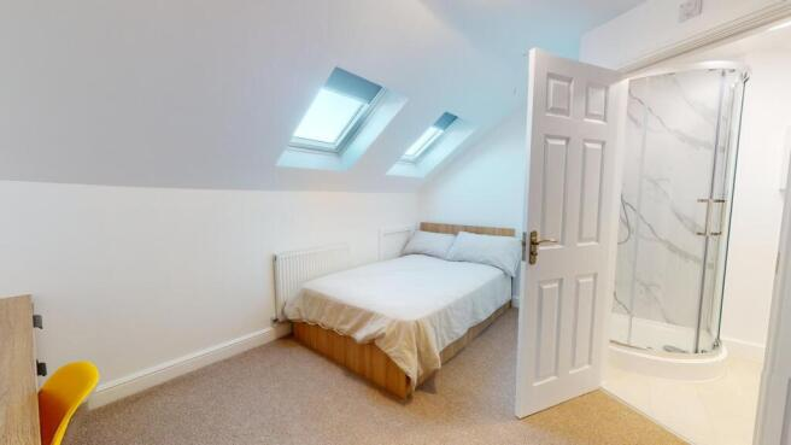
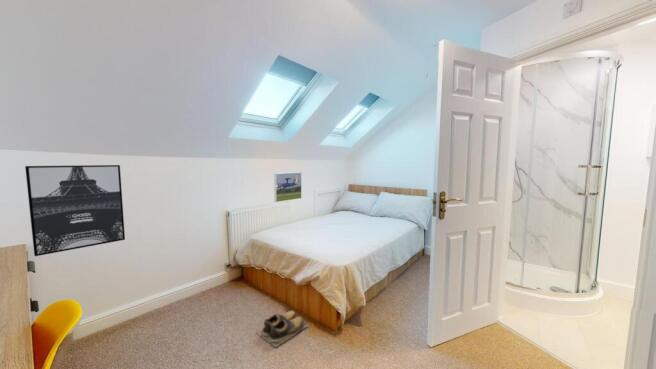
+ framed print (288, 186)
+ shoes (282, 322)
+ wall art (80, 206)
